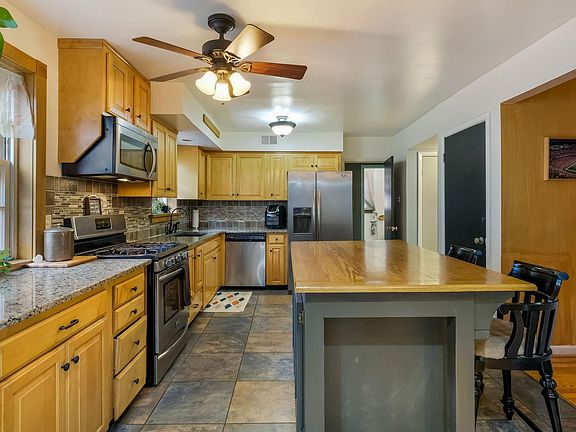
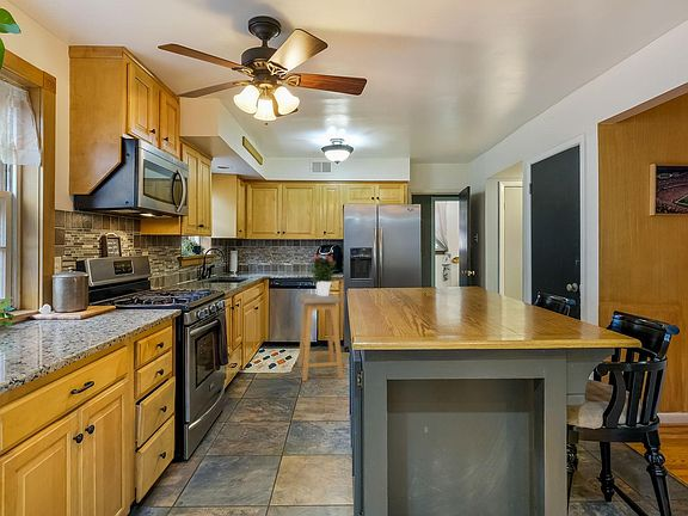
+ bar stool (327, 333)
+ potted flower (321, 274)
